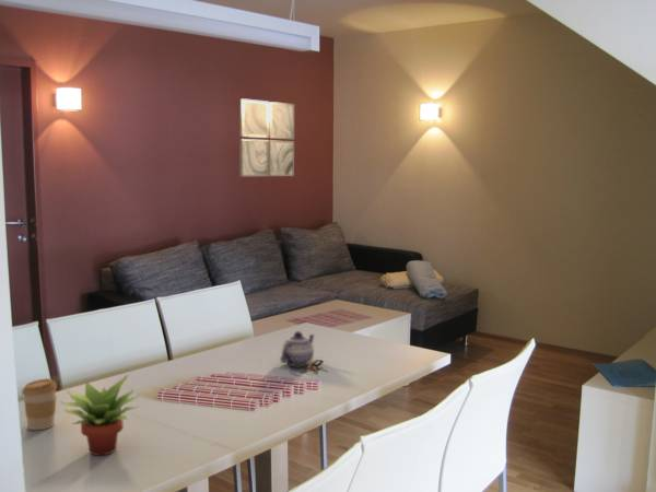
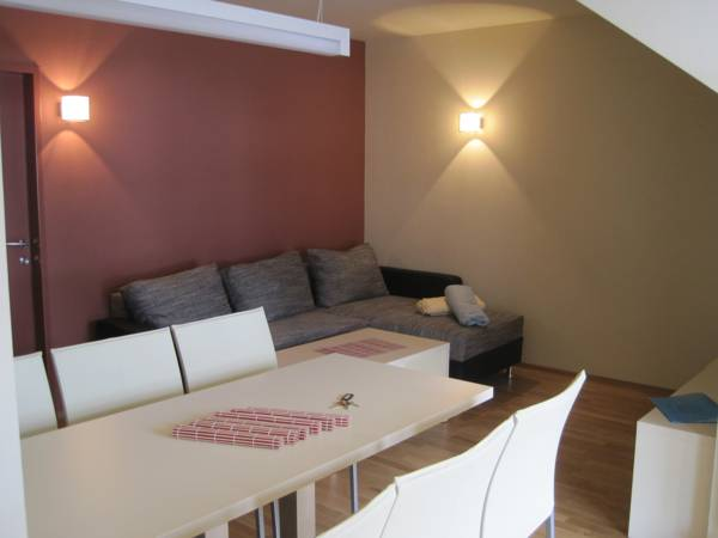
- wall art (268, 140)
- coffee cup (39, 403)
- succulent plant (102, 417)
- teapot (297, 347)
